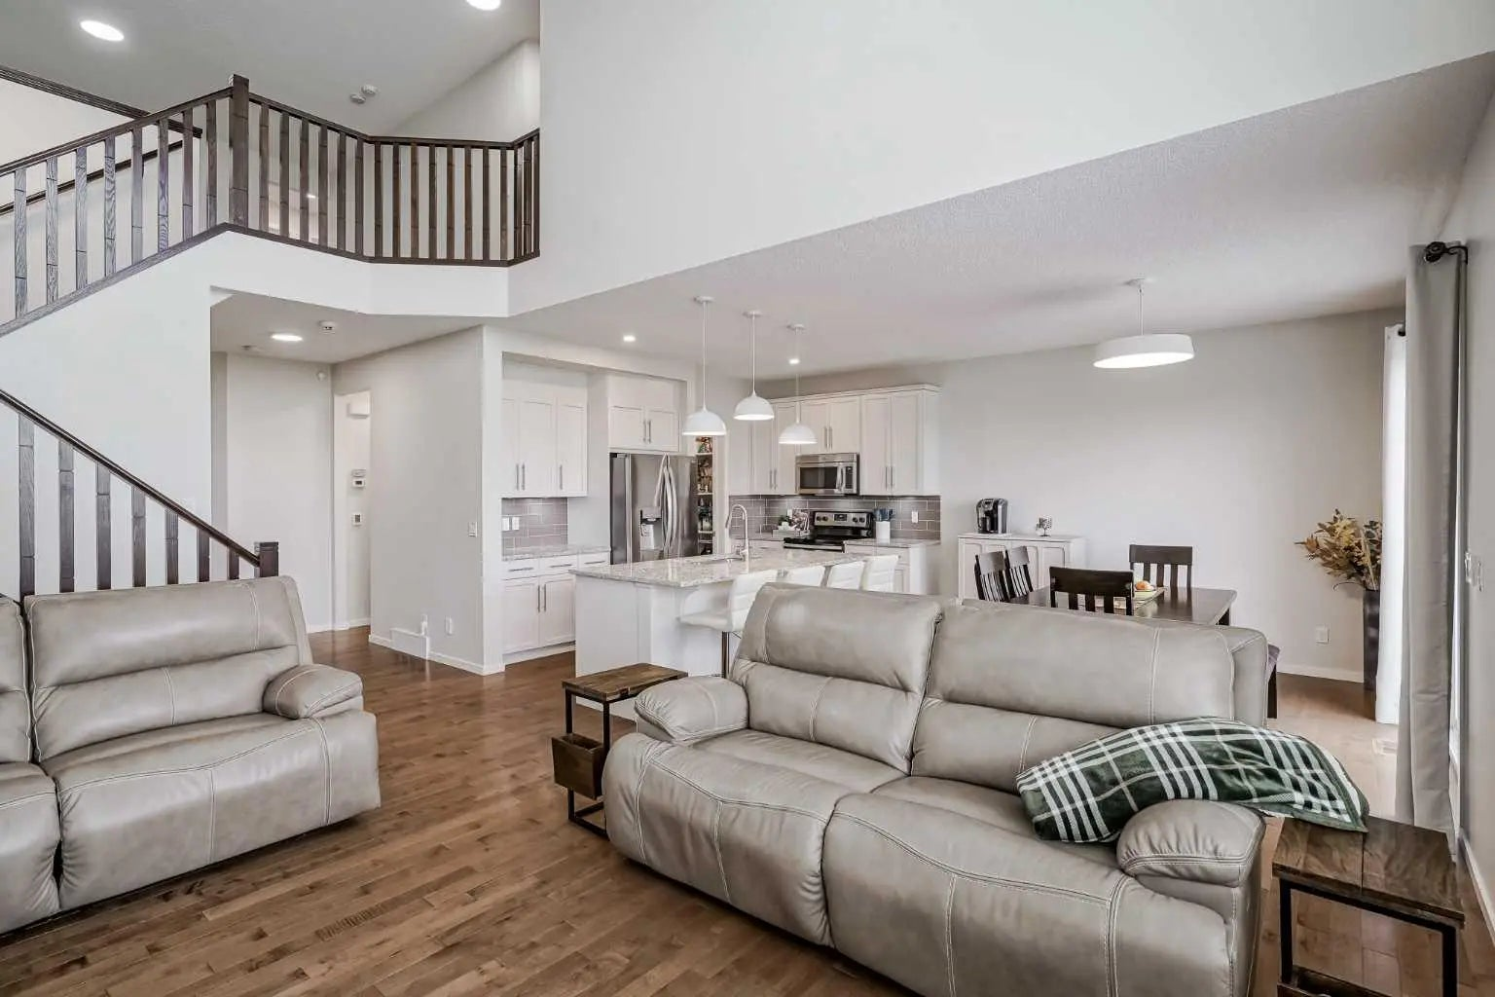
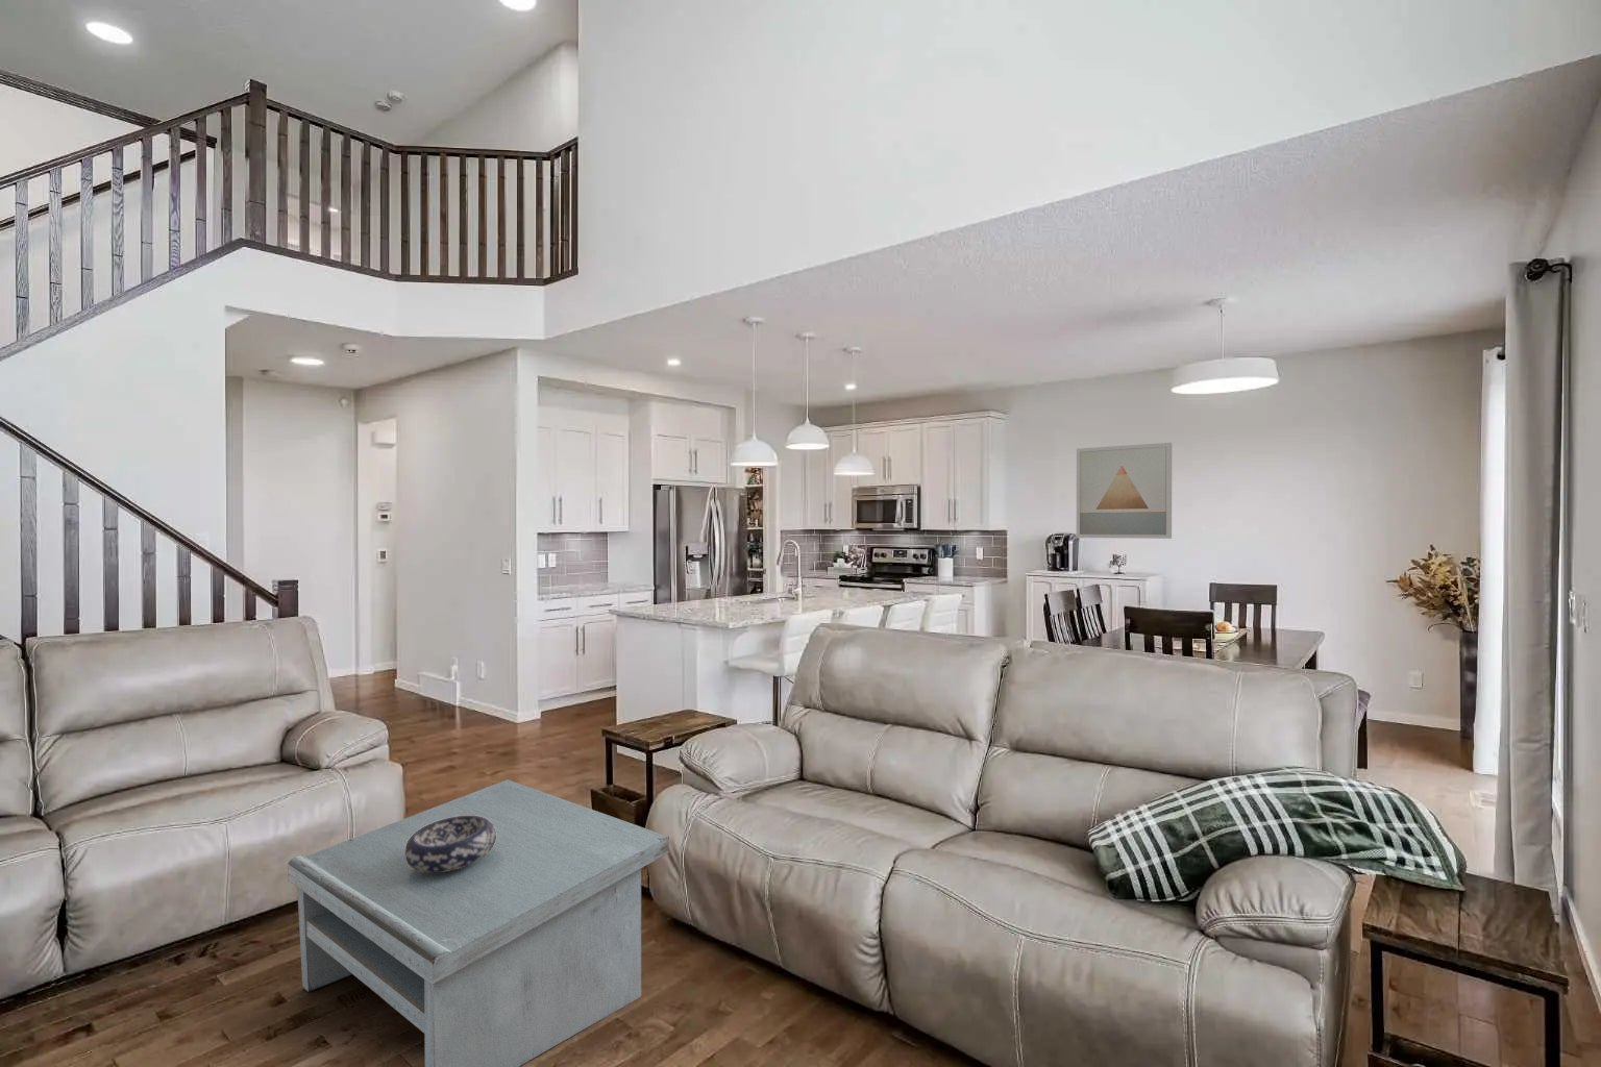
+ wall art (1122, 492)
+ coffee table (479, 912)
+ decorative bowl (453, 838)
